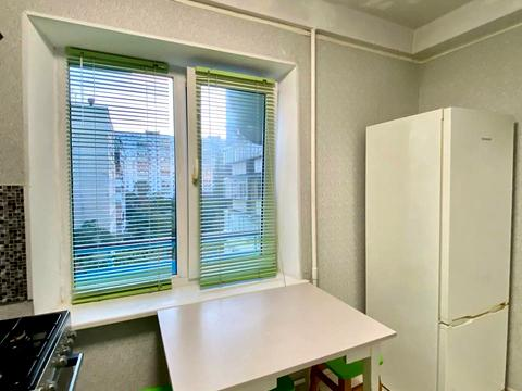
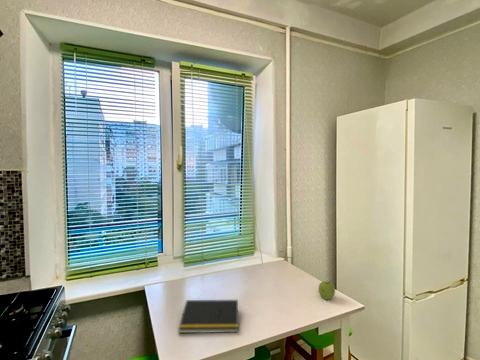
+ notepad (210, 314)
+ fruit (326, 289)
